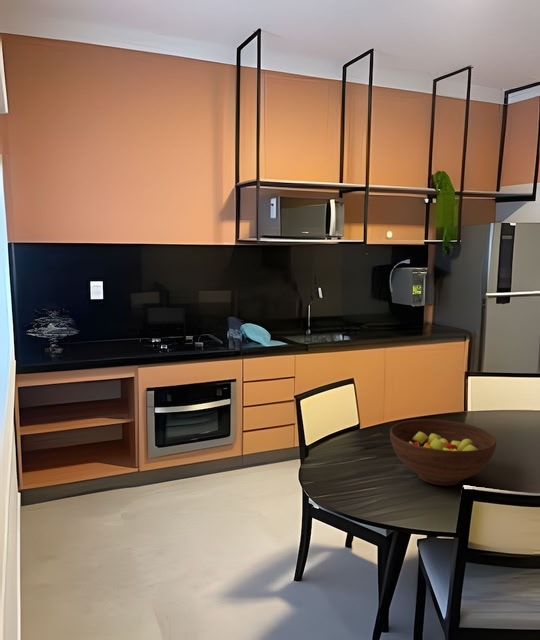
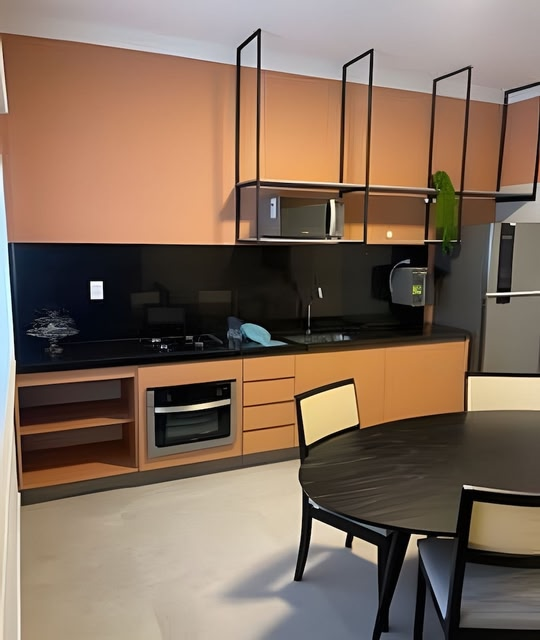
- fruit bowl (440, 456)
